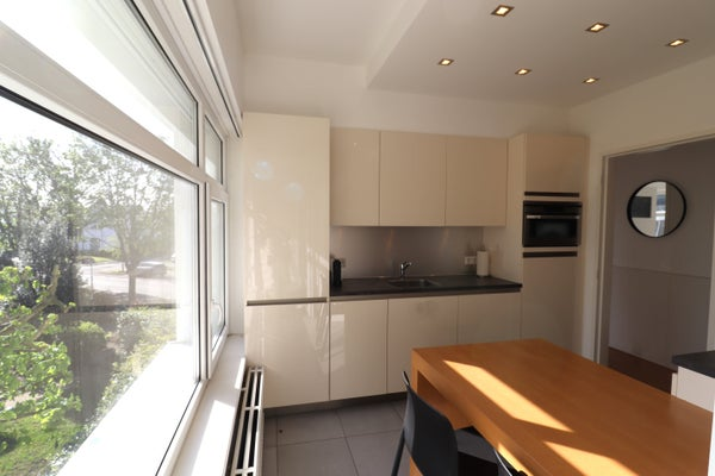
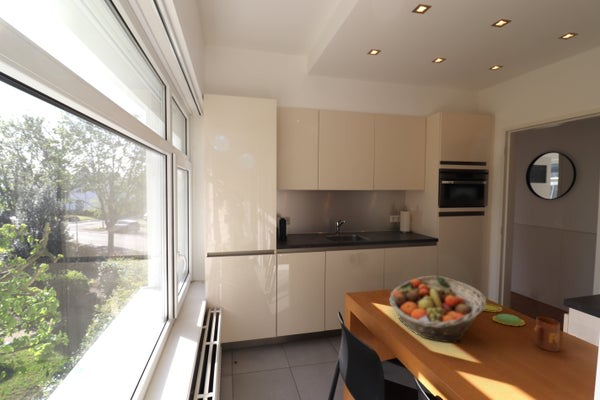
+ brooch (497, 311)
+ fruit basket (433, 304)
+ mug (544, 334)
